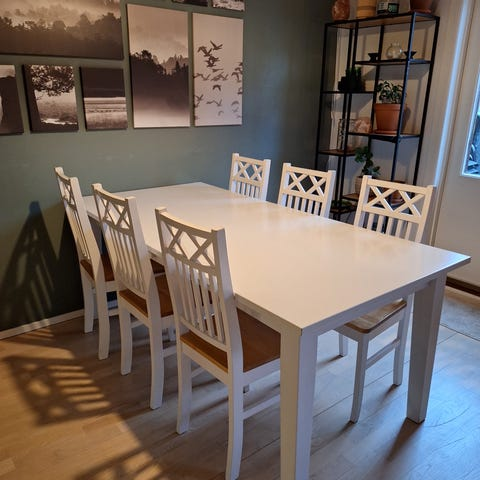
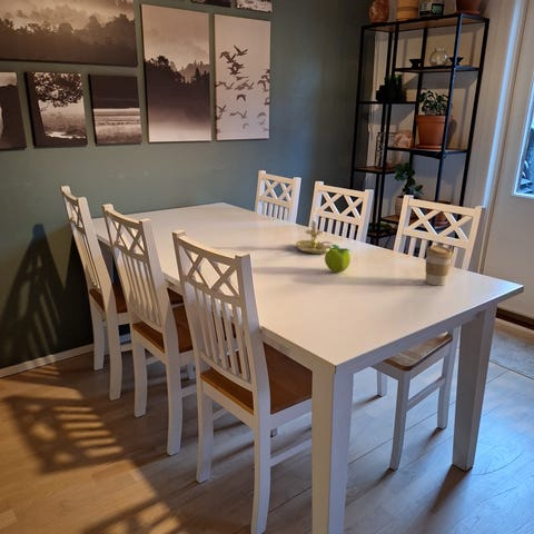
+ fruit (337, 258)
+ coffee cup (437, 265)
+ candle holder (316, 230)
